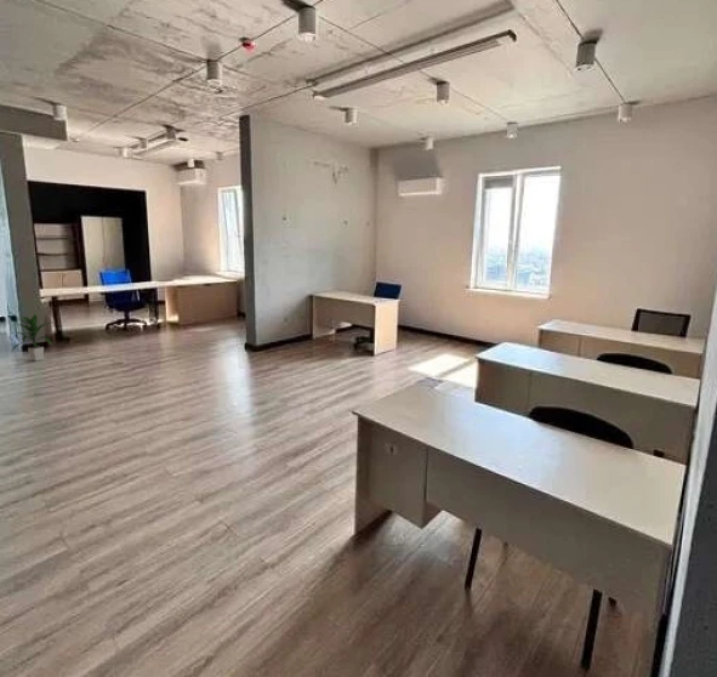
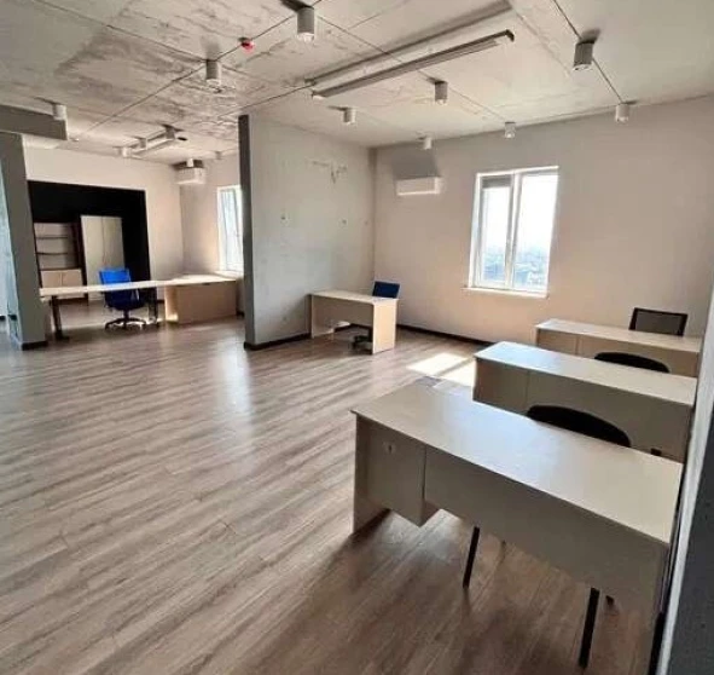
- indoor plant (32, 336)
